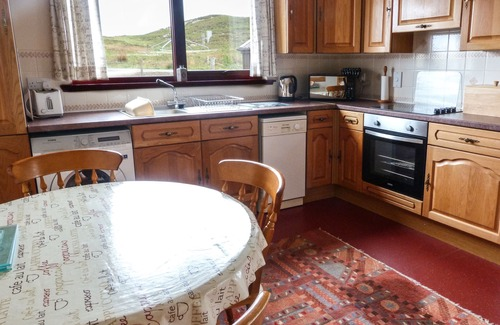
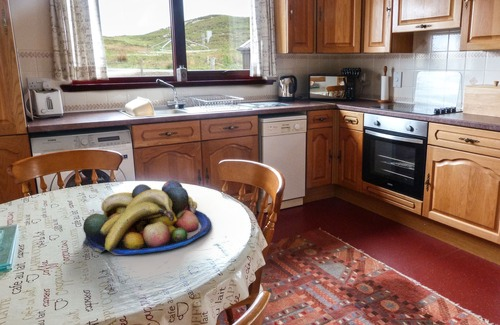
+ fruit bowl (149, 208)
